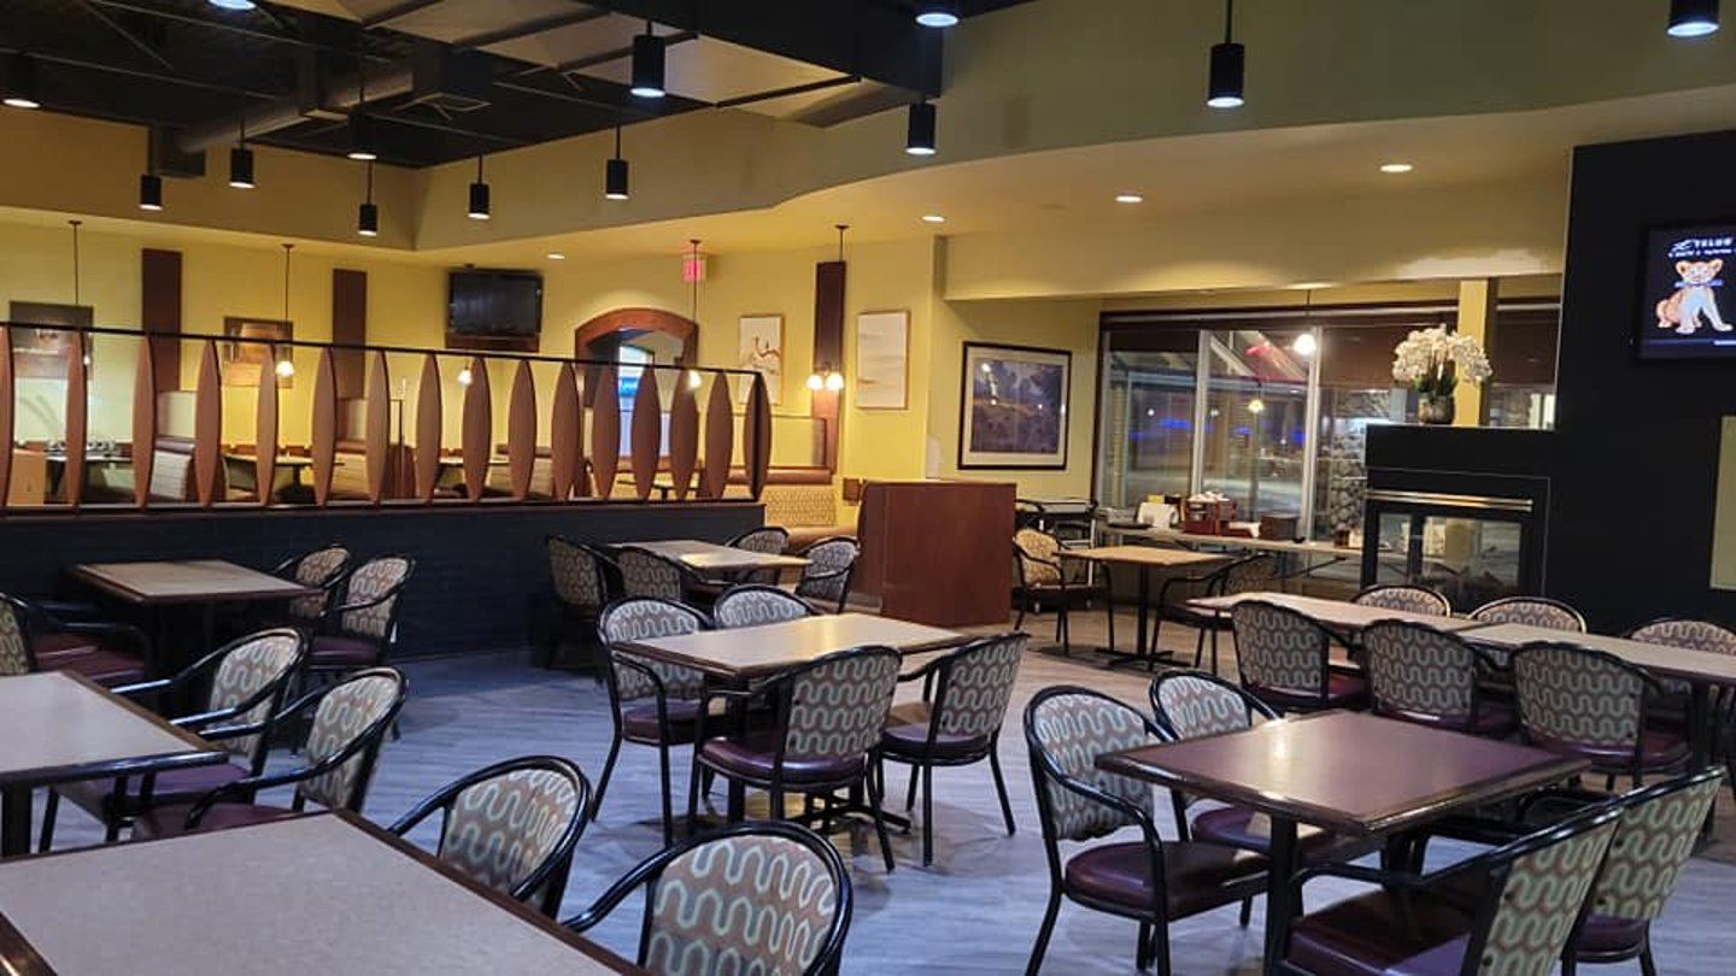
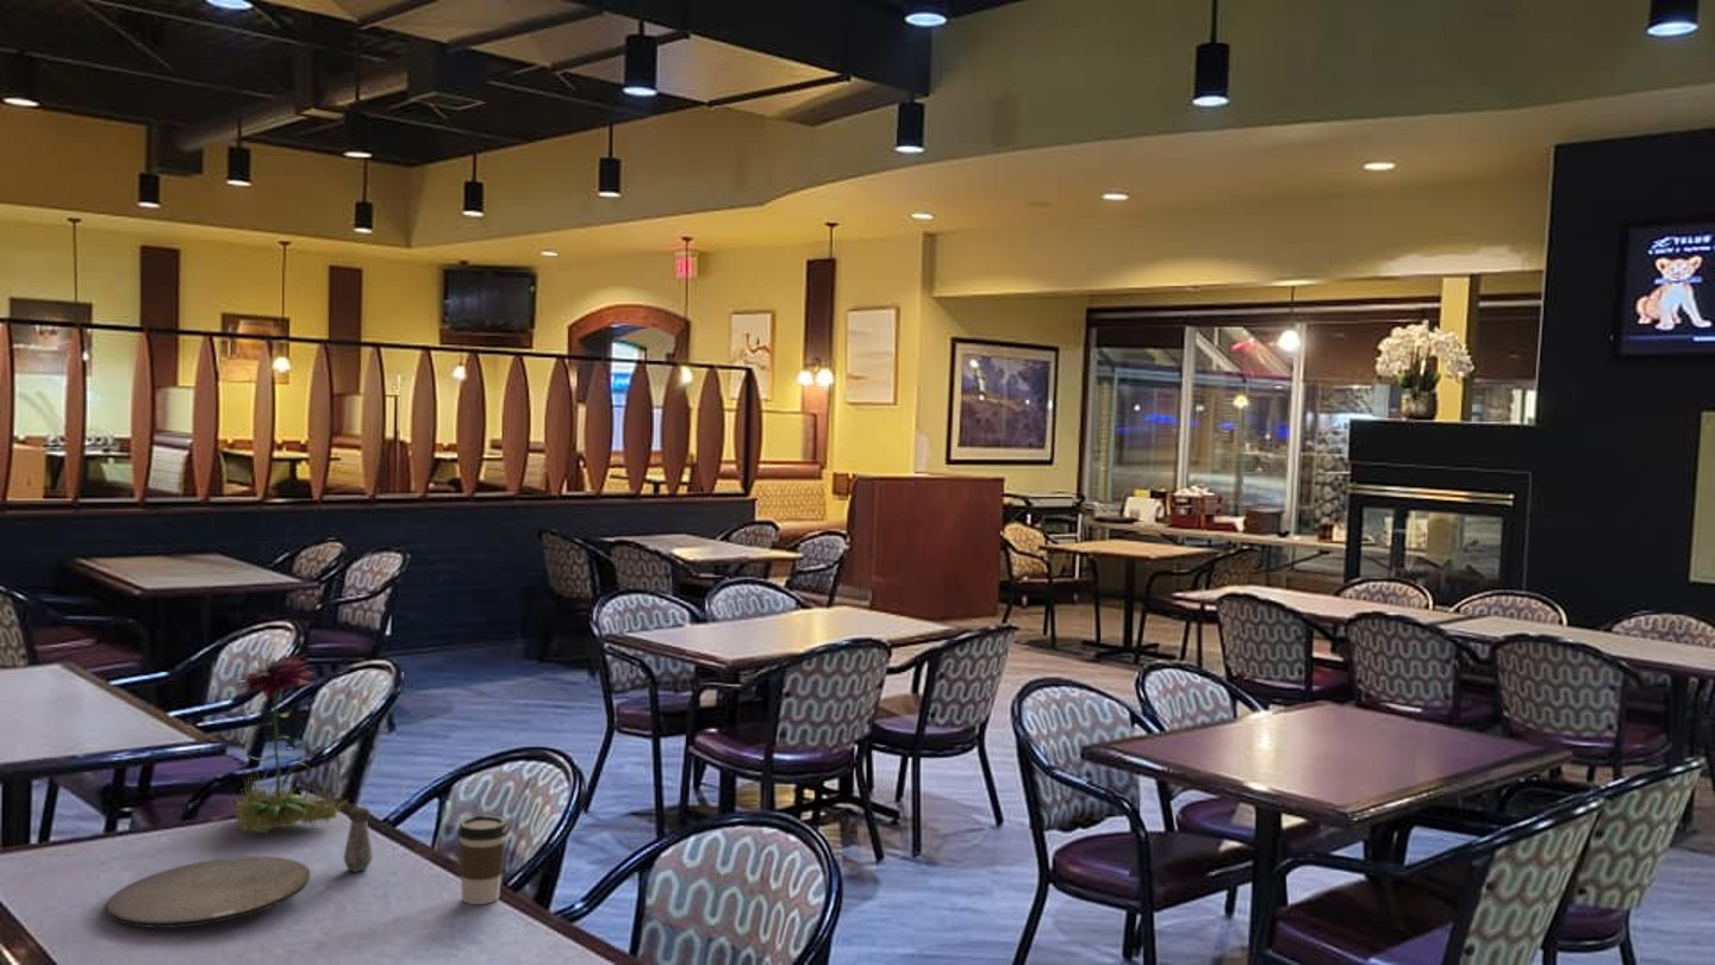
+ plate (211, 889)
+ salt shaker (358, 838)
+ flower (277, 739)
+ coffee cup (481, 859)
